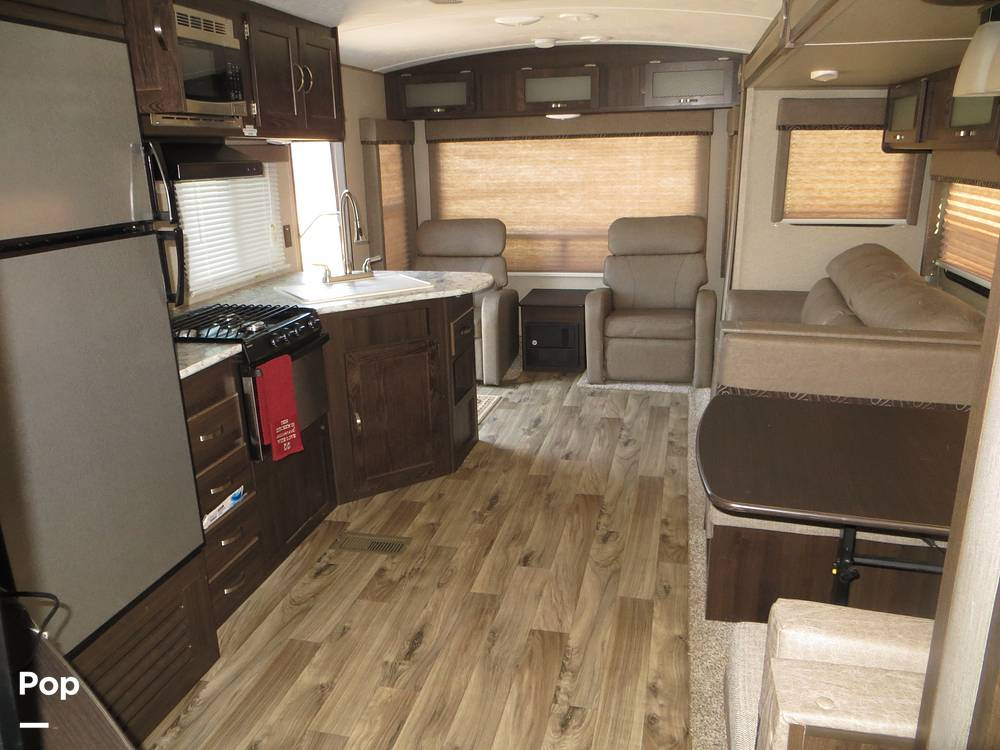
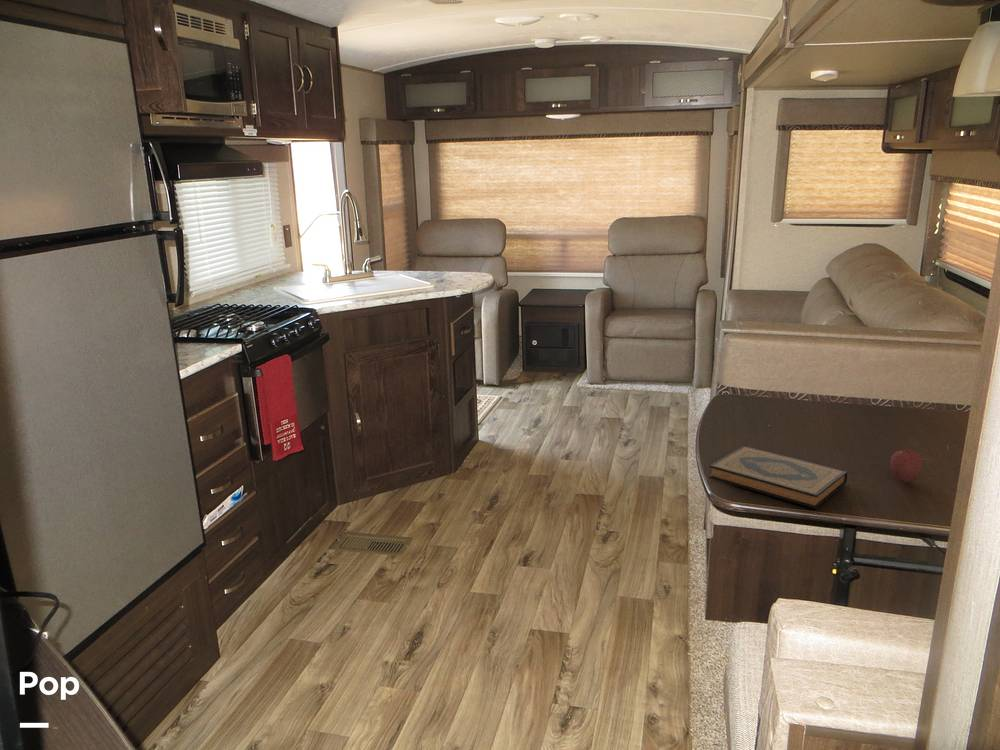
+ hardback book (777, 474)
+ fruit (905, 464)
